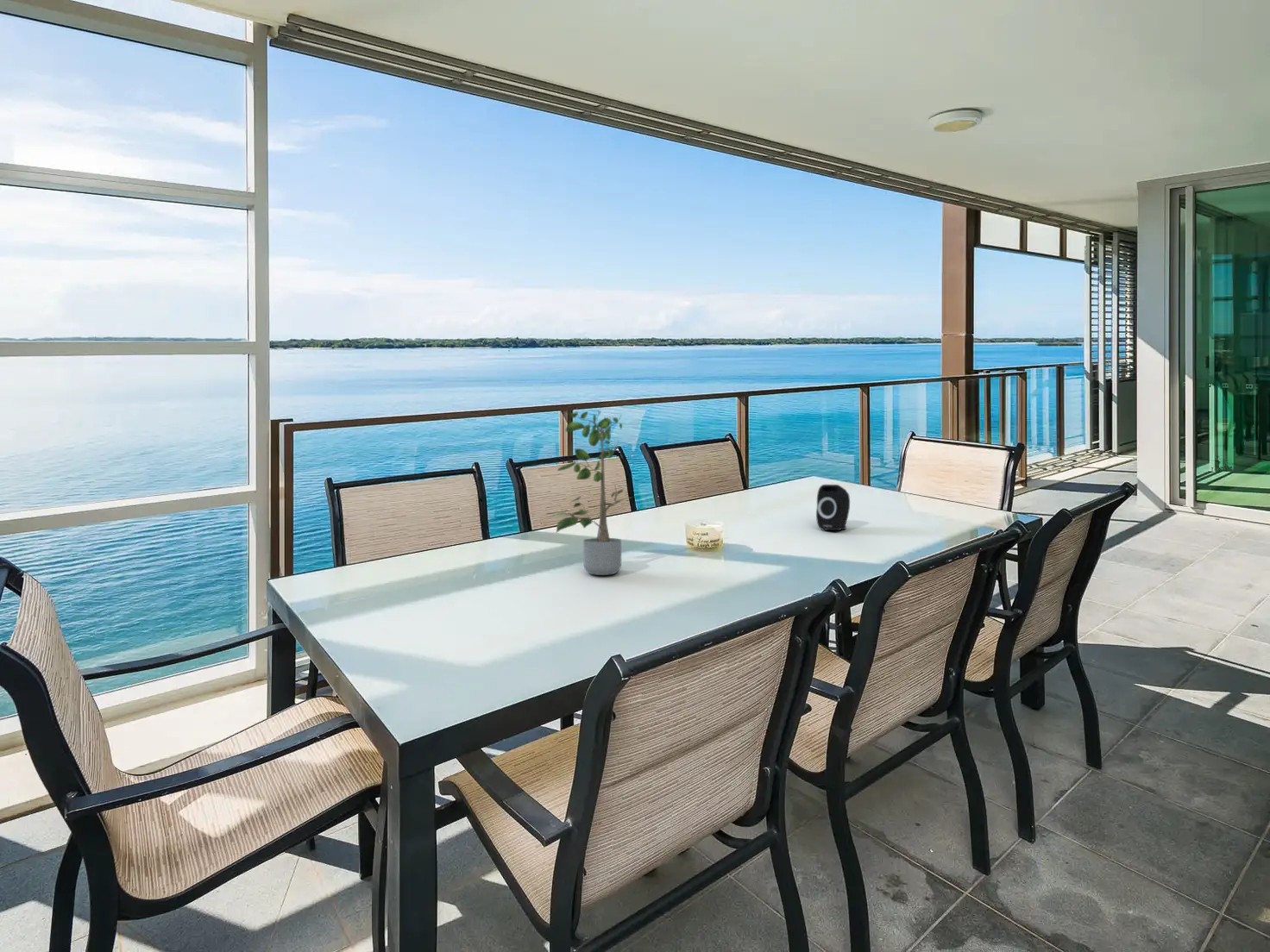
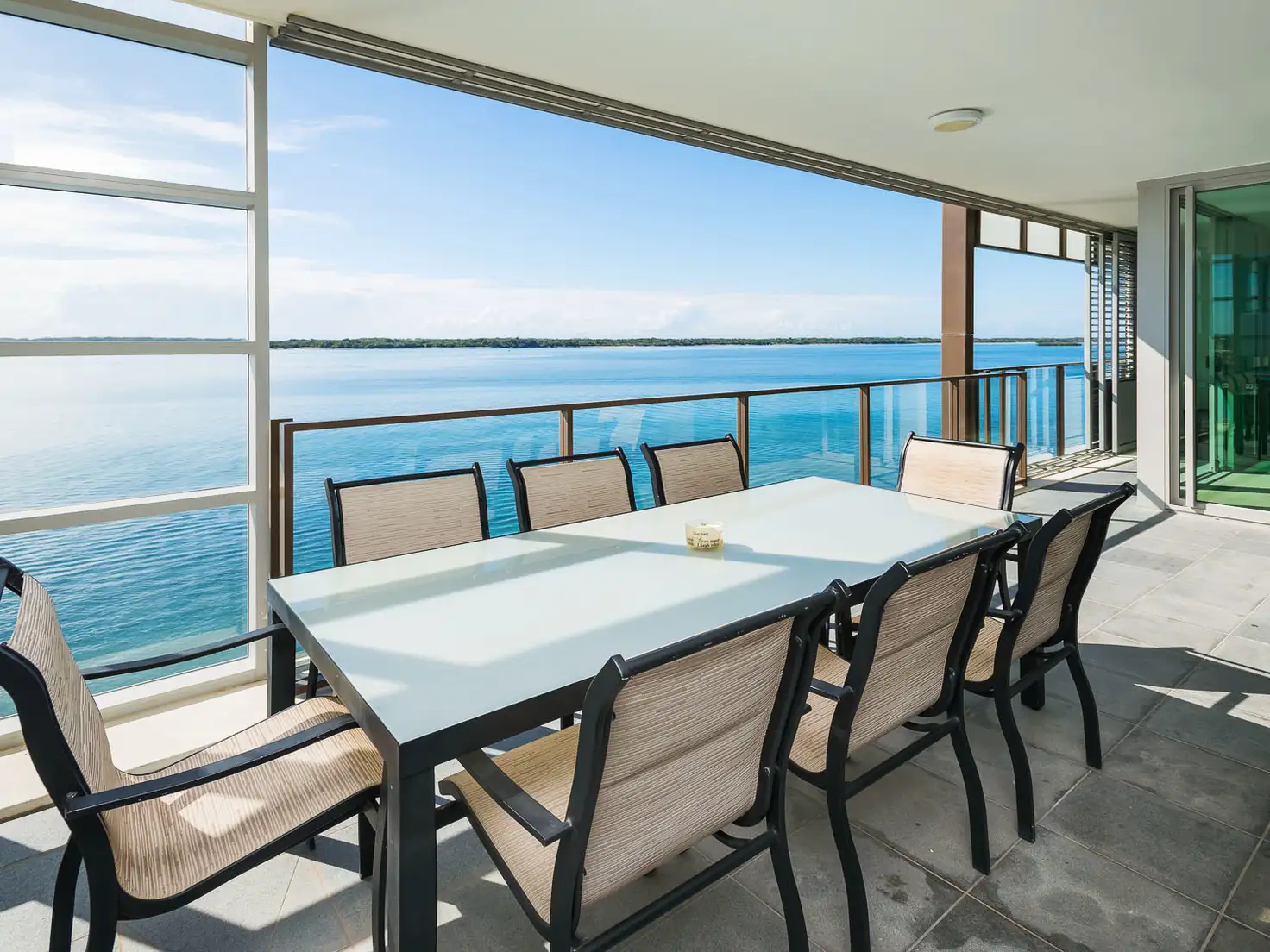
- potted plant (580, 497)
- speaker (835, 506)
